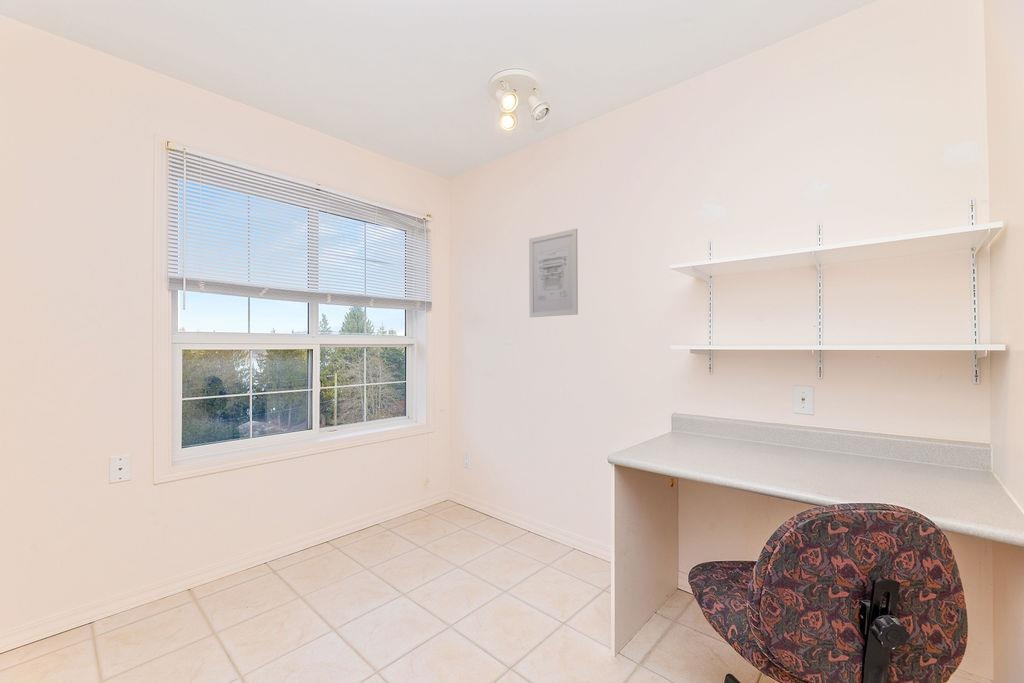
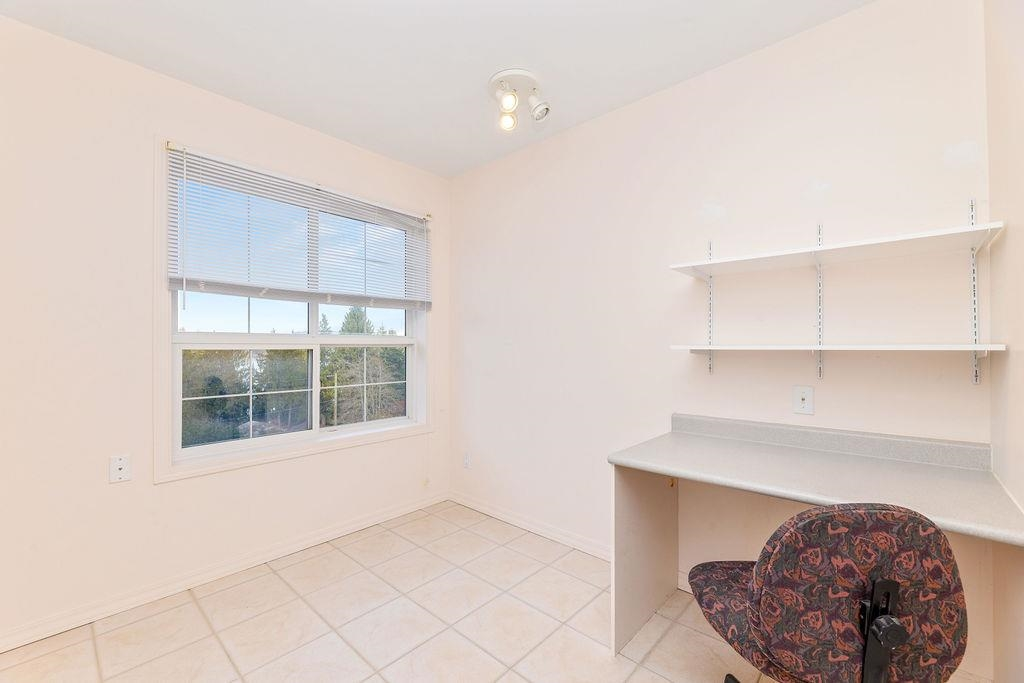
- wall art (552, 274)
